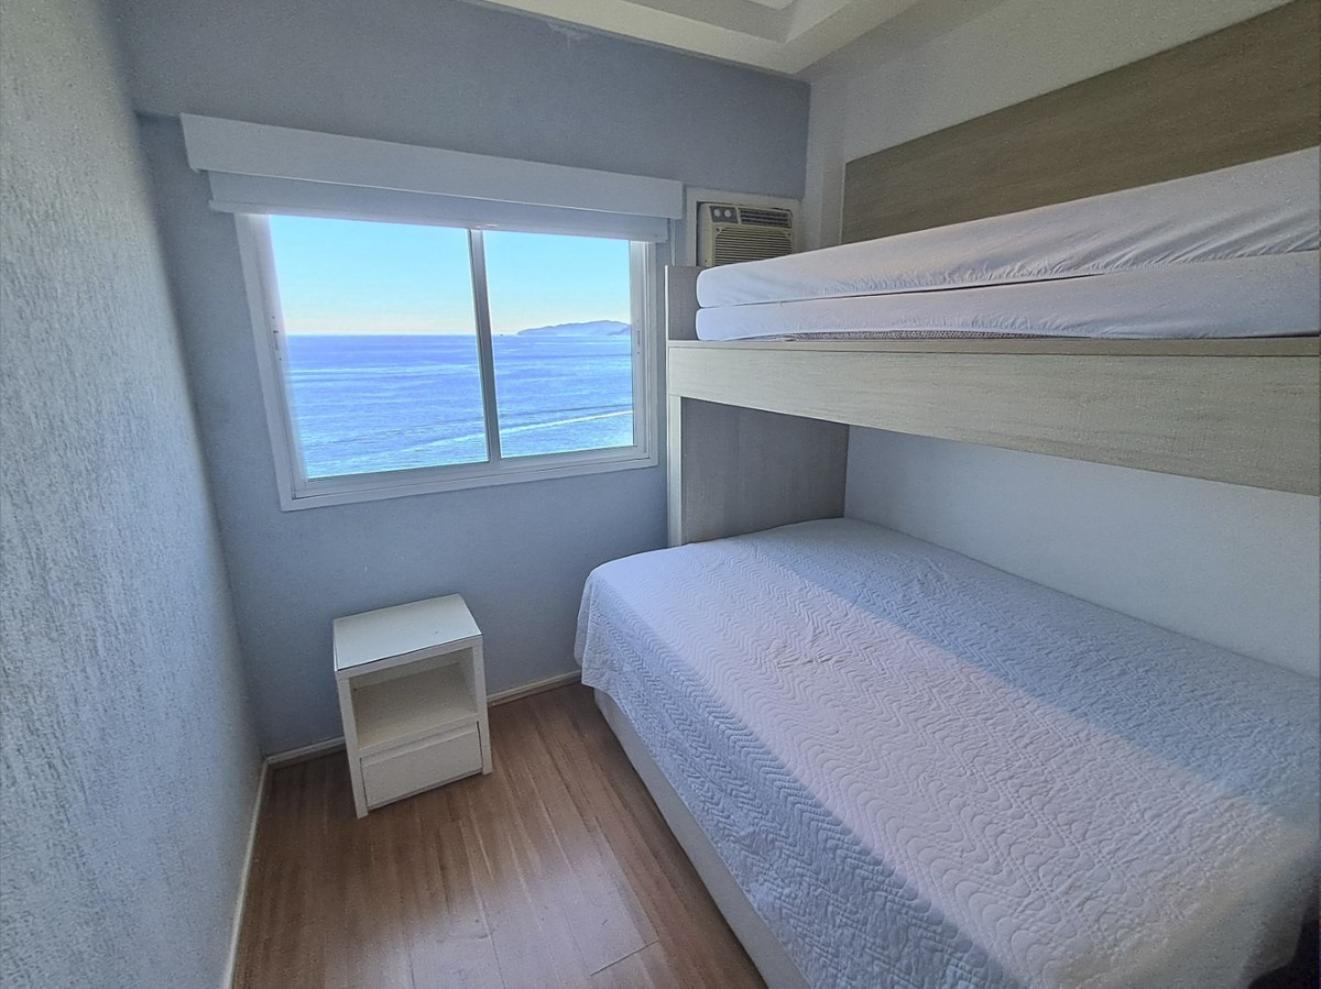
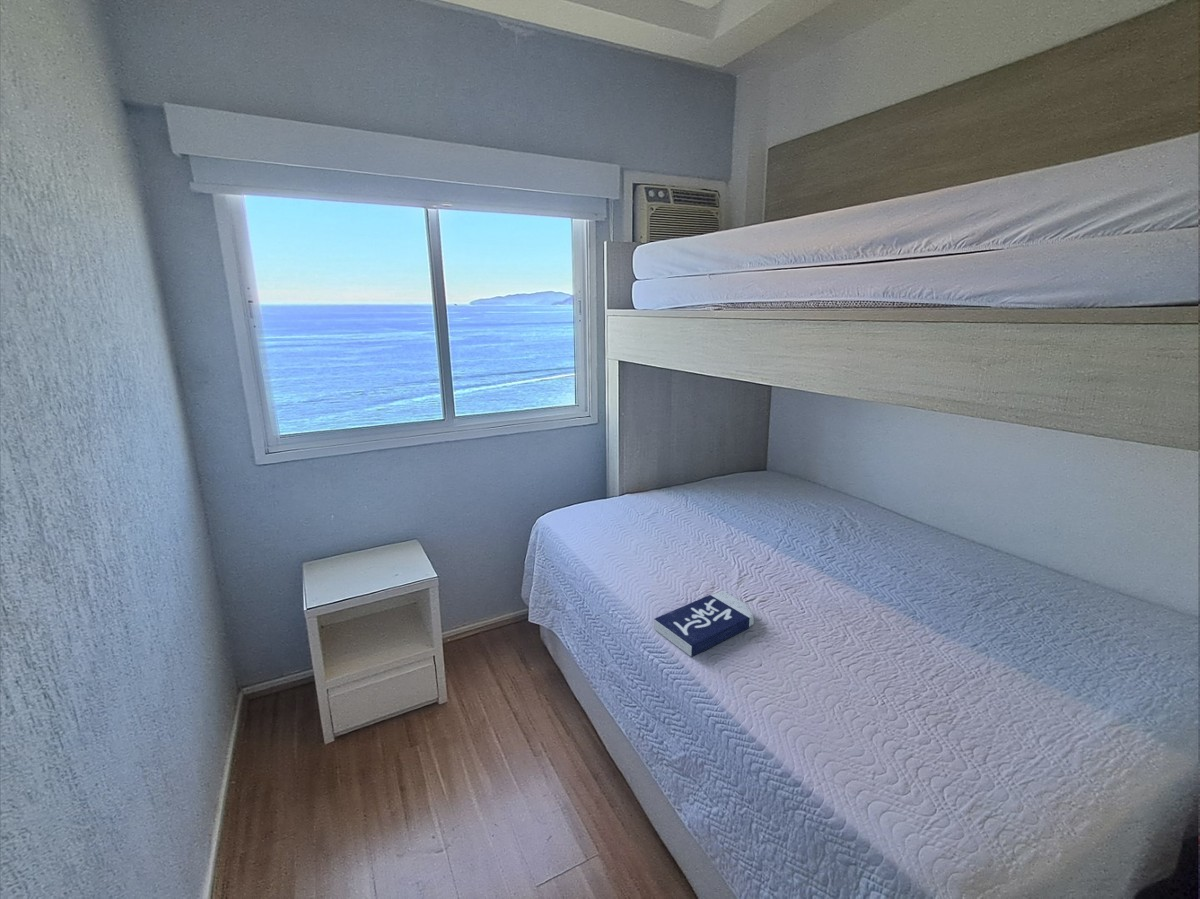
+ book (708, 620)
